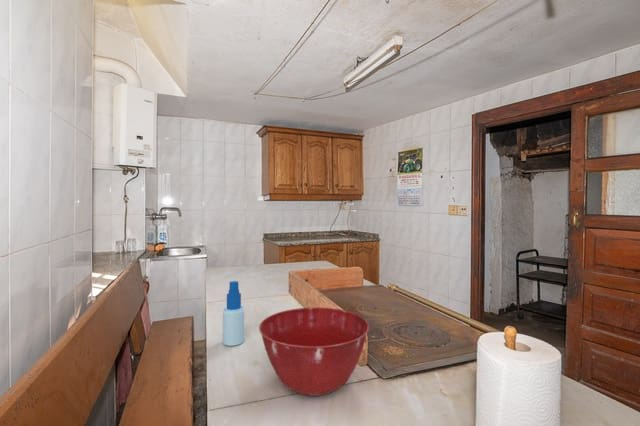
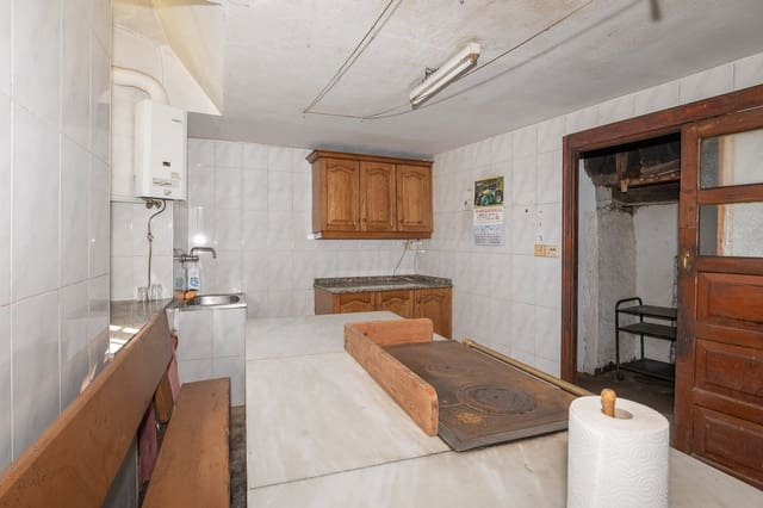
- spray bottle (233, 311)
- mixing bowl (313, 352)
